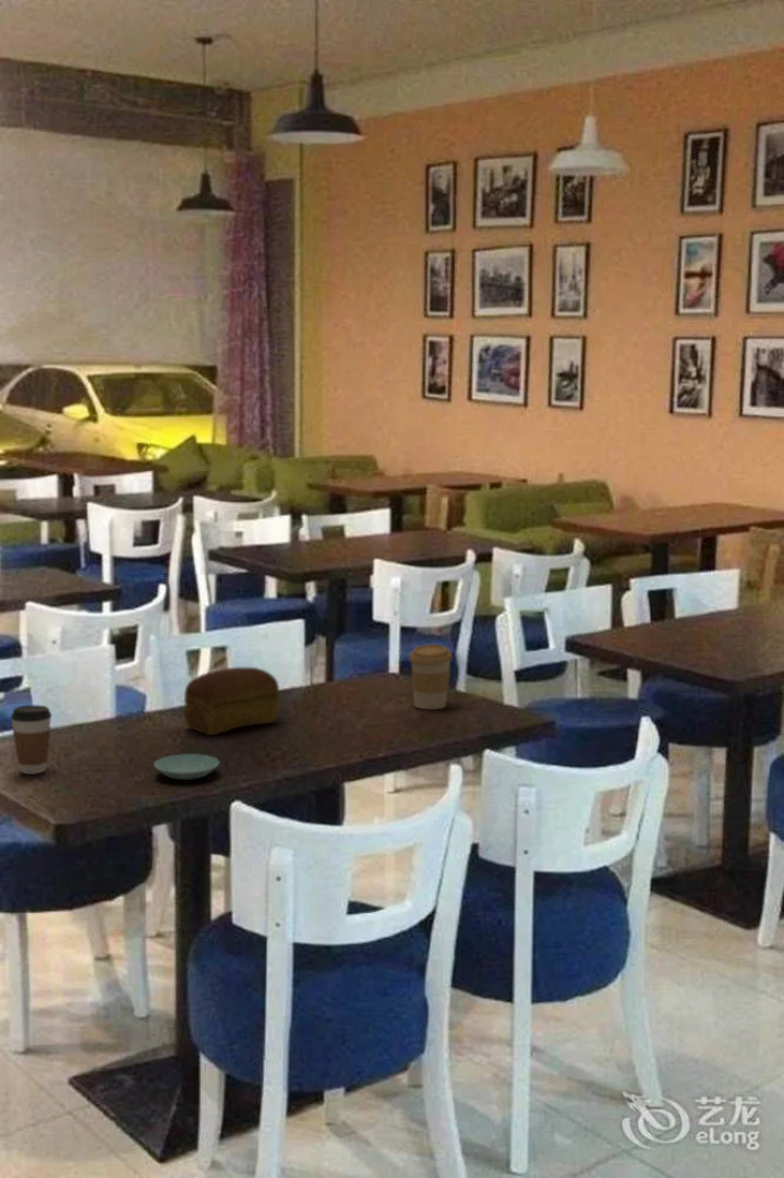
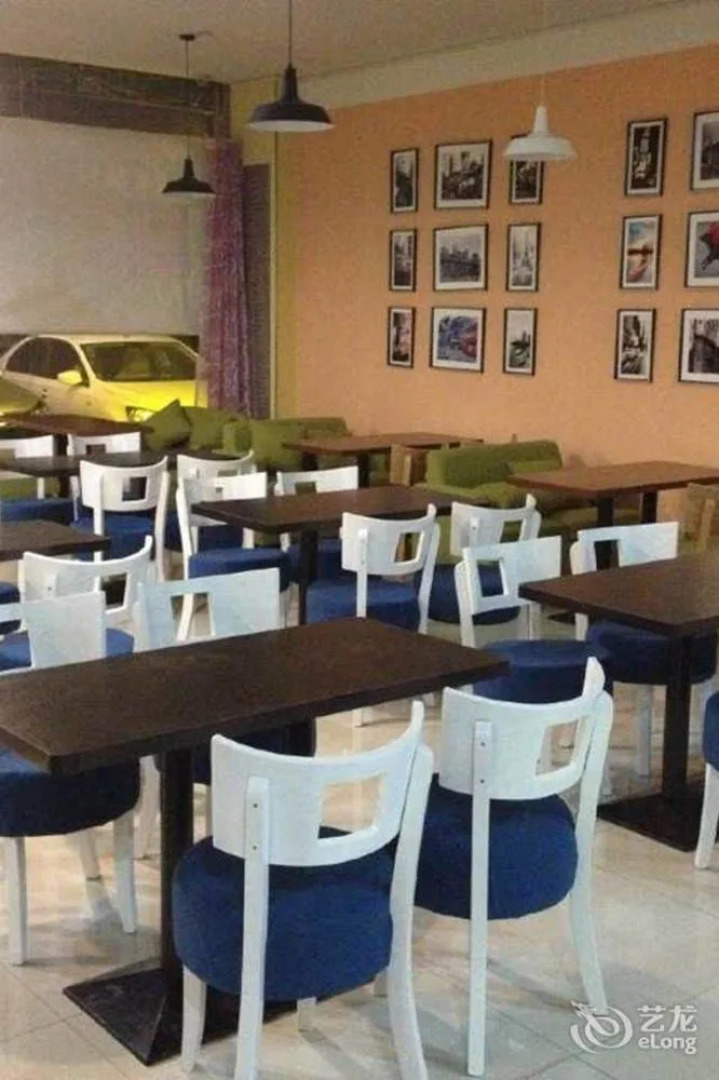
- coffee cup (430, 676)
- bread (231, 697)
- saucer (186, 768)
- coffee cup (32, 738)
